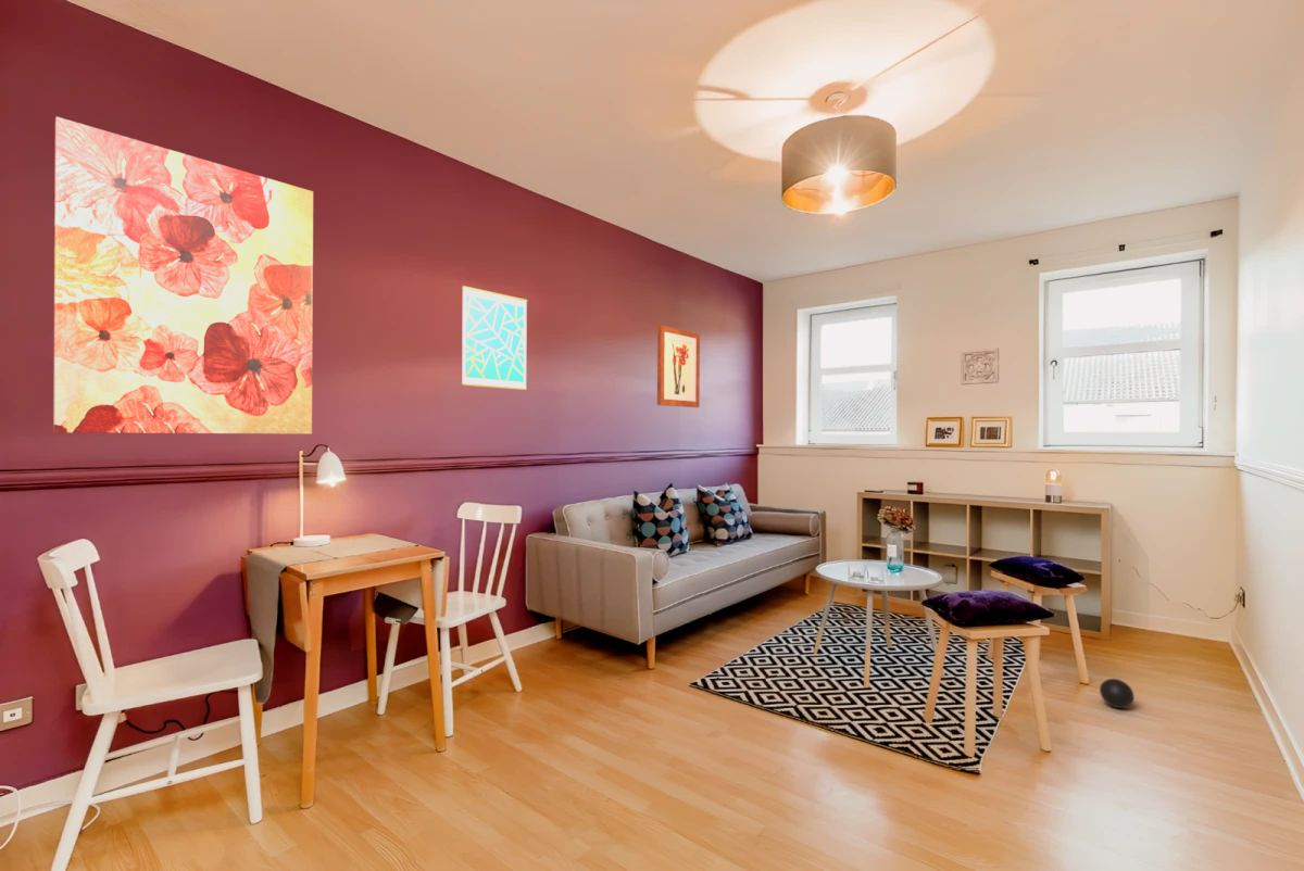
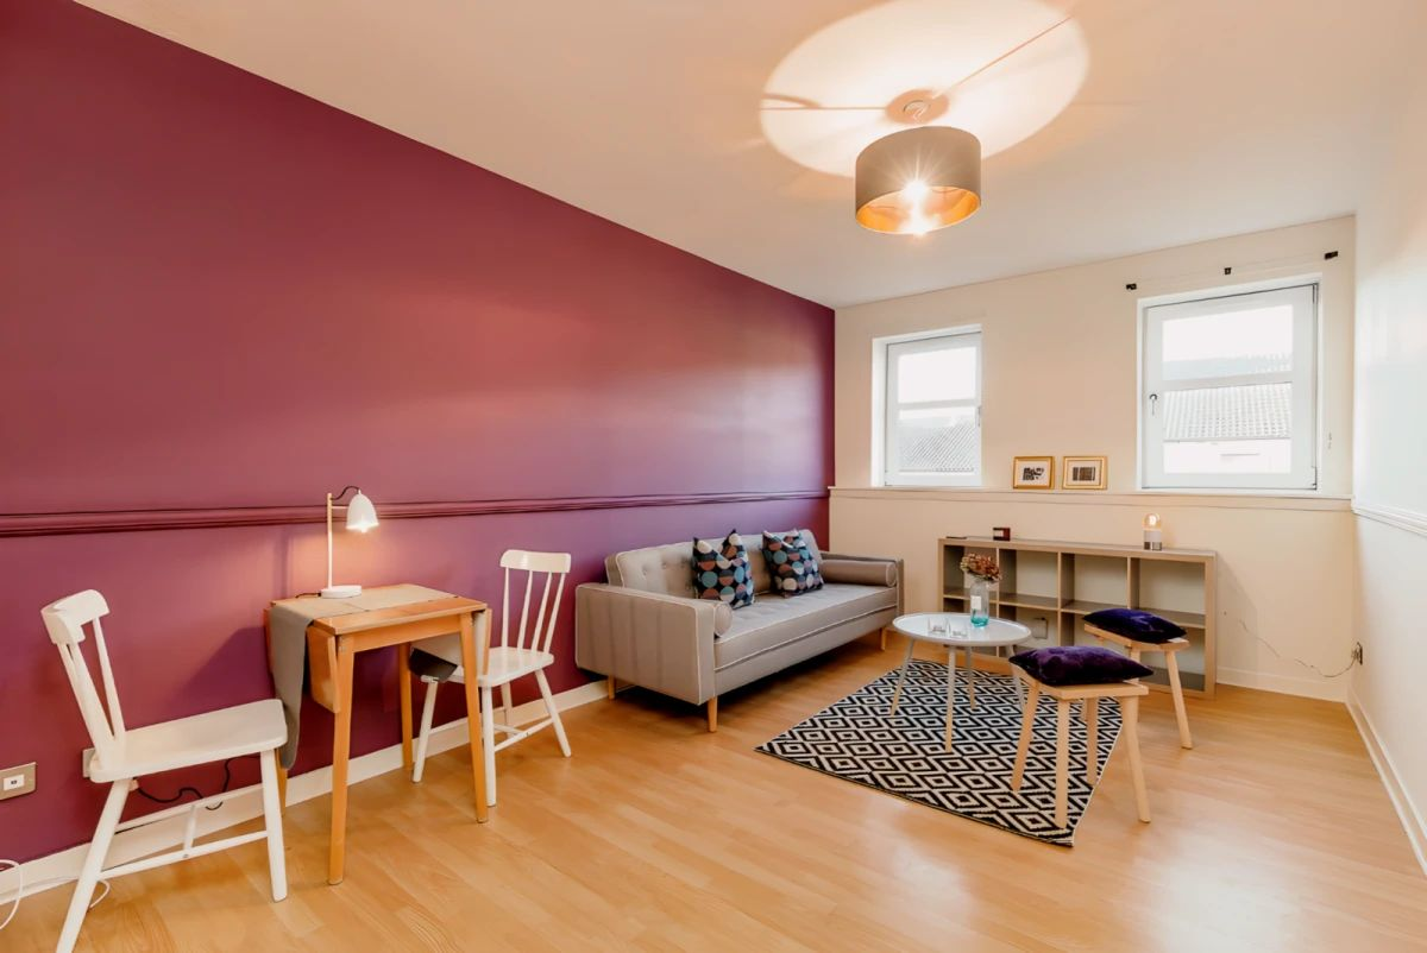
- wall art (679, 367)
- ball (1116, 693)
- wall ornament (978, 366)
- wall art (496, 340)
- wall art (200, 296)
